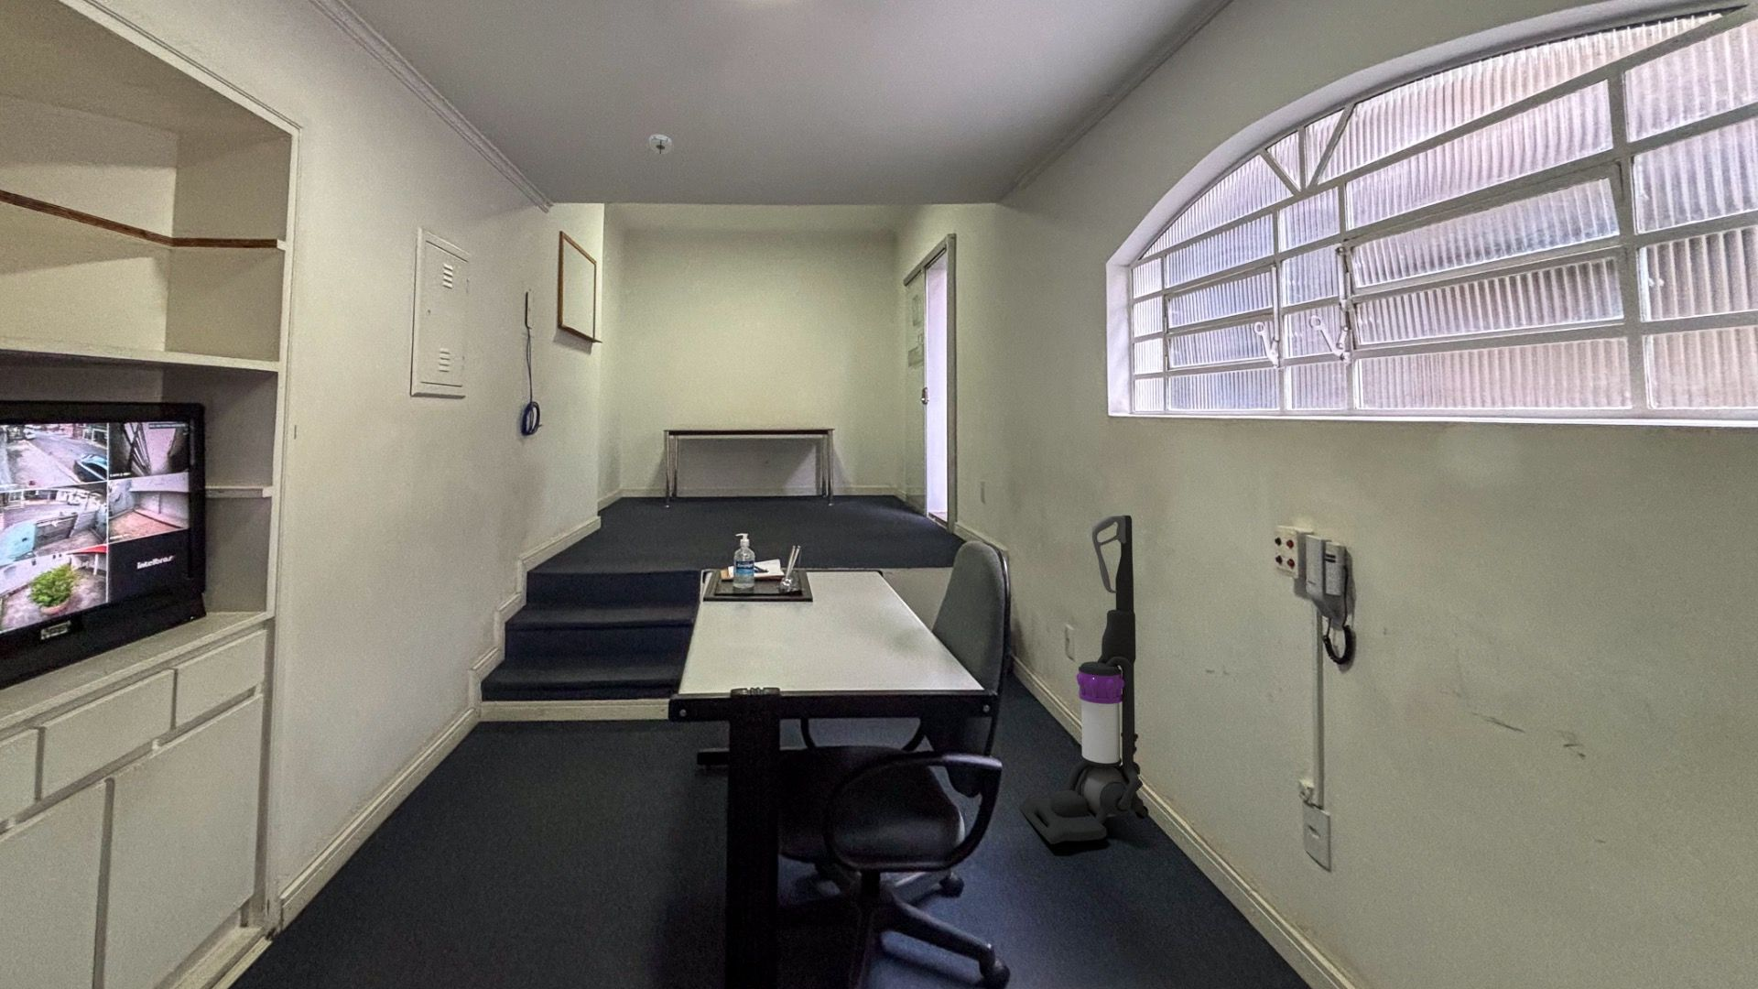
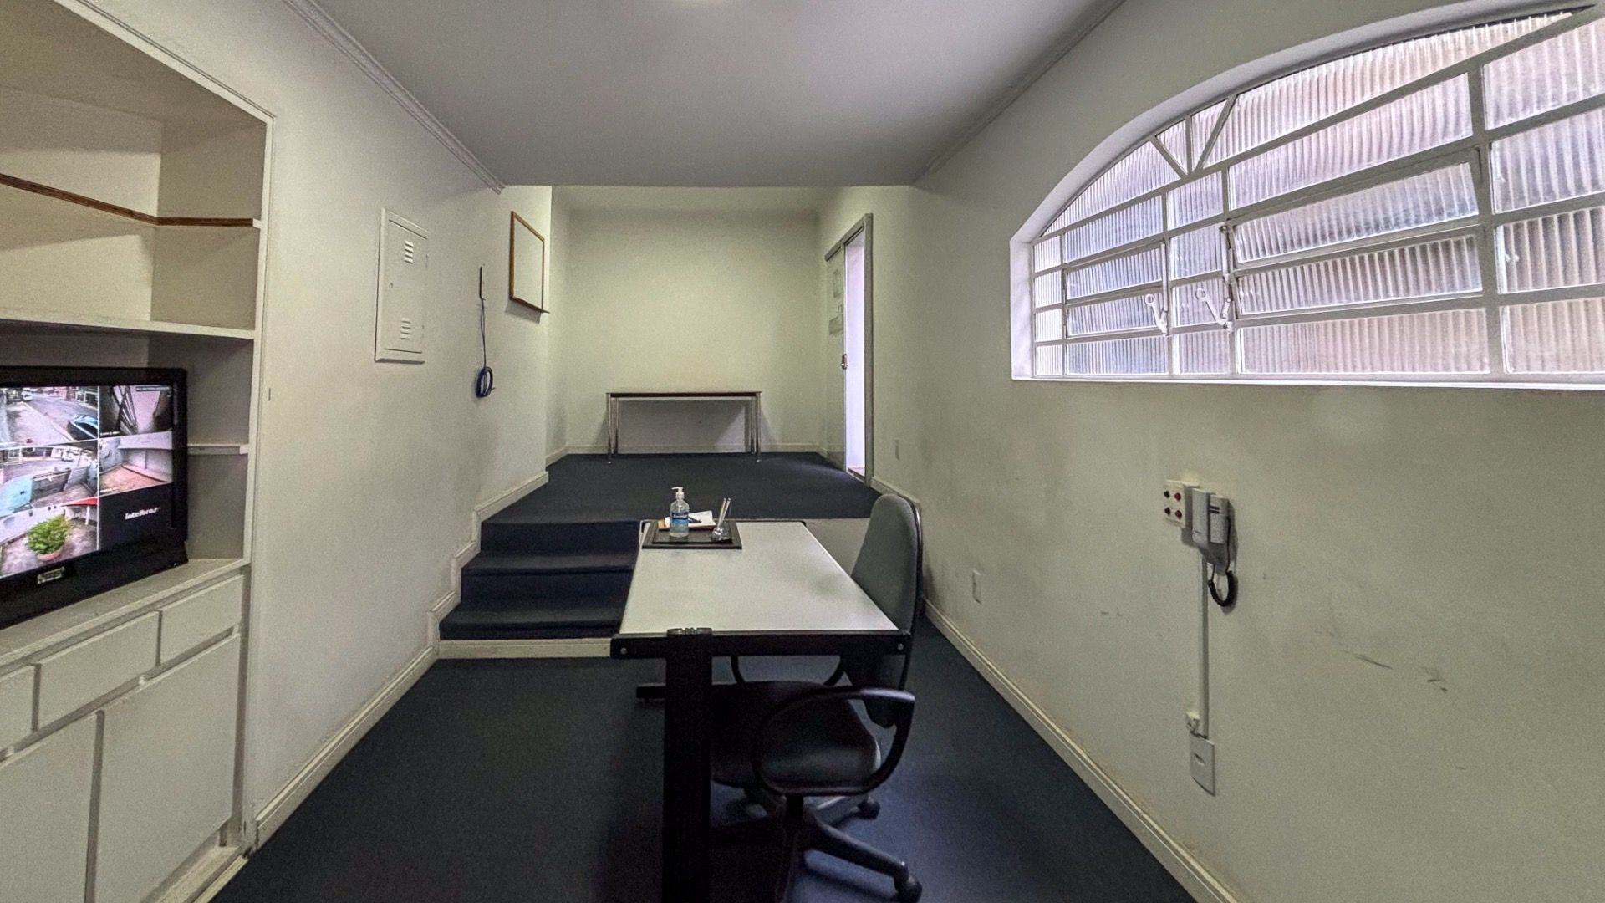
- vacuum cleaner (1089, 667)
- smoke detector (659, 144)
